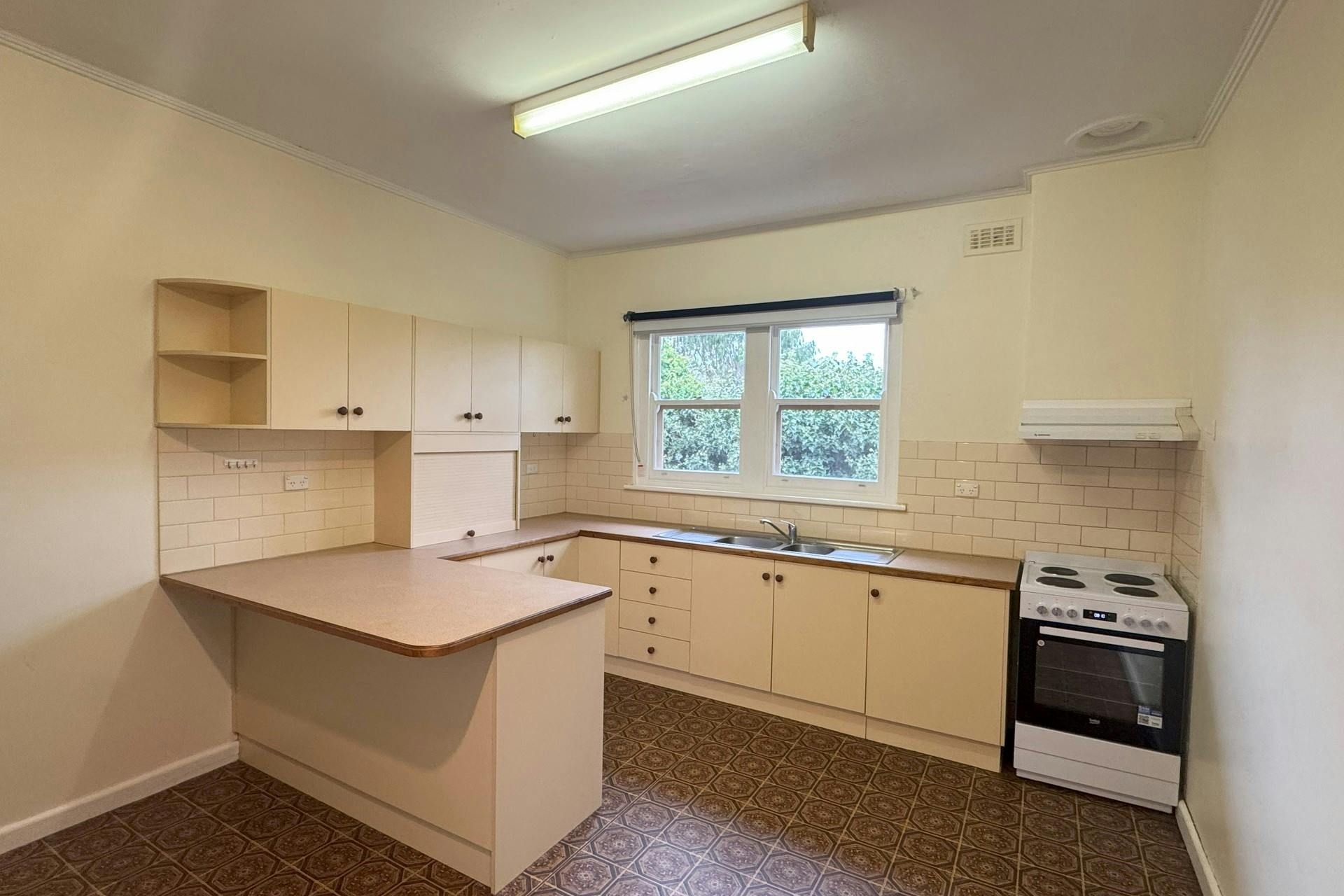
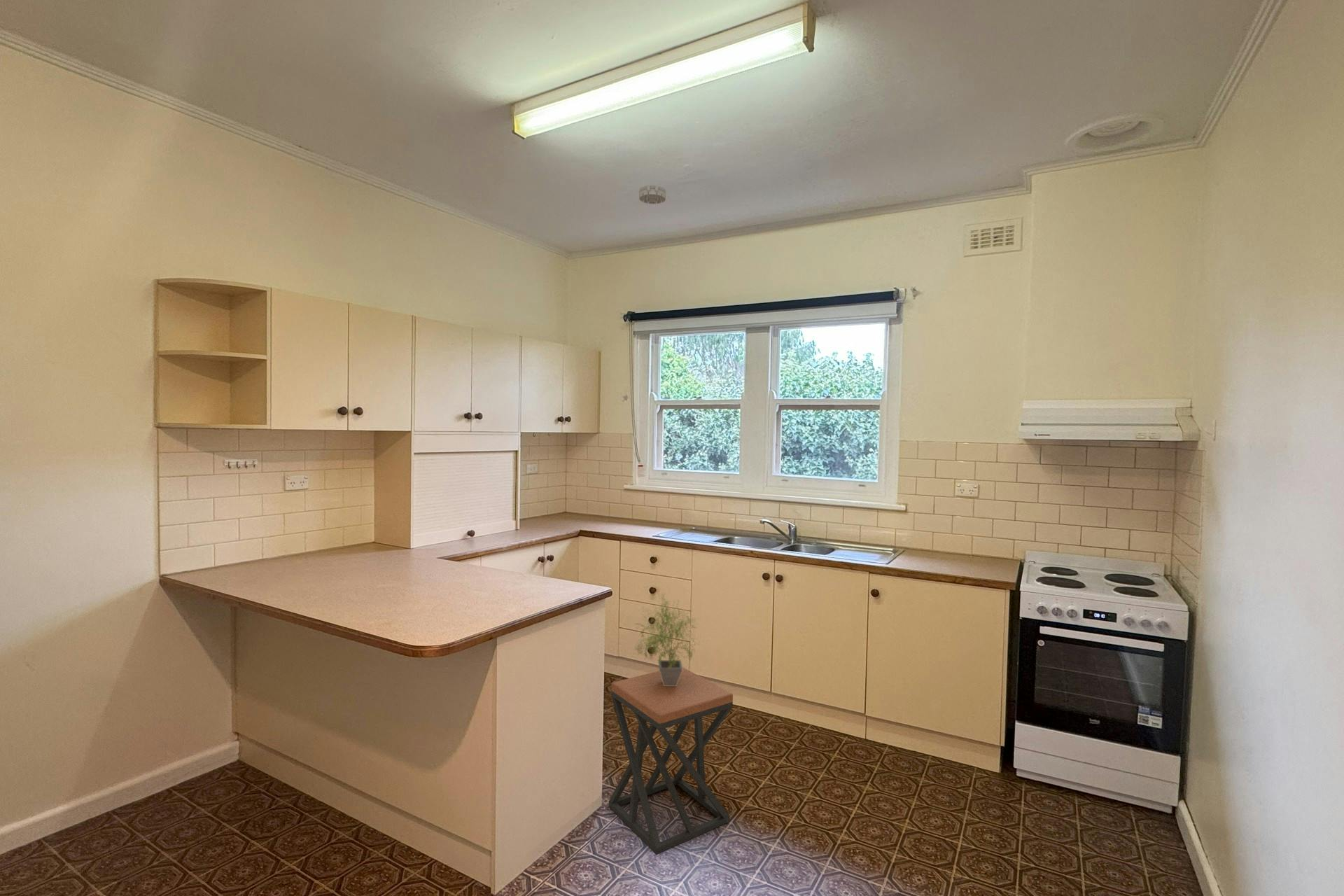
+ stool (669, 750)
+ potted plant (667, 640)
+ smoke detector (652, 194)
